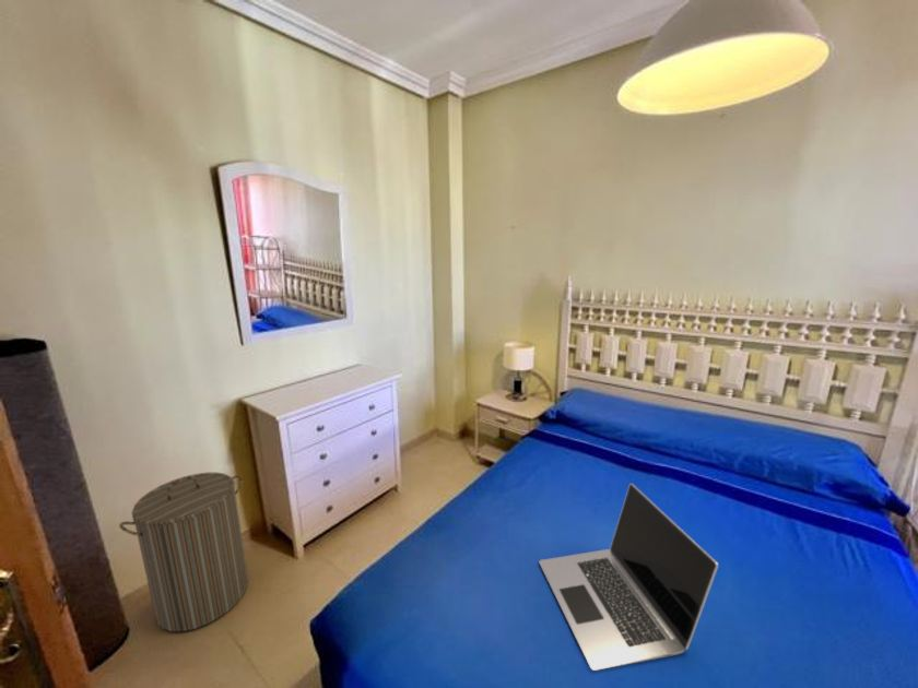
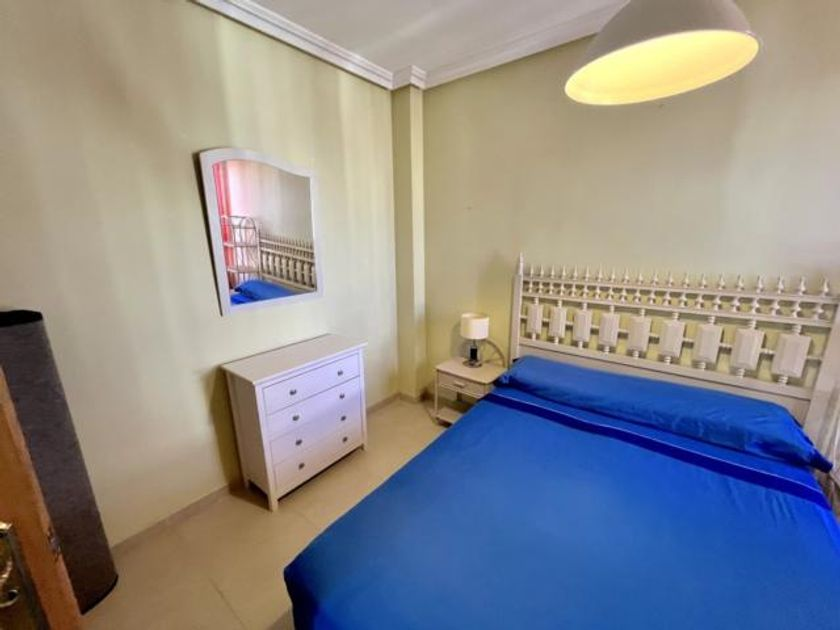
- laundry hamper (193, 538)
- laptop (614, 562)
